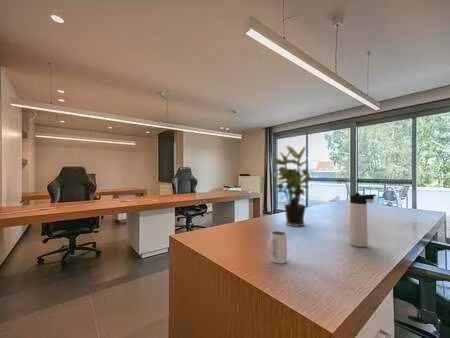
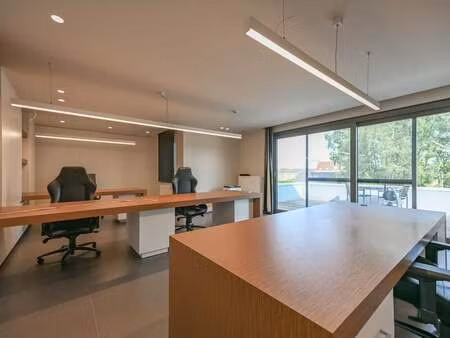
- potted plant (291, 184)
- thermos bottle (362, 219)
- mug (276, 247)
